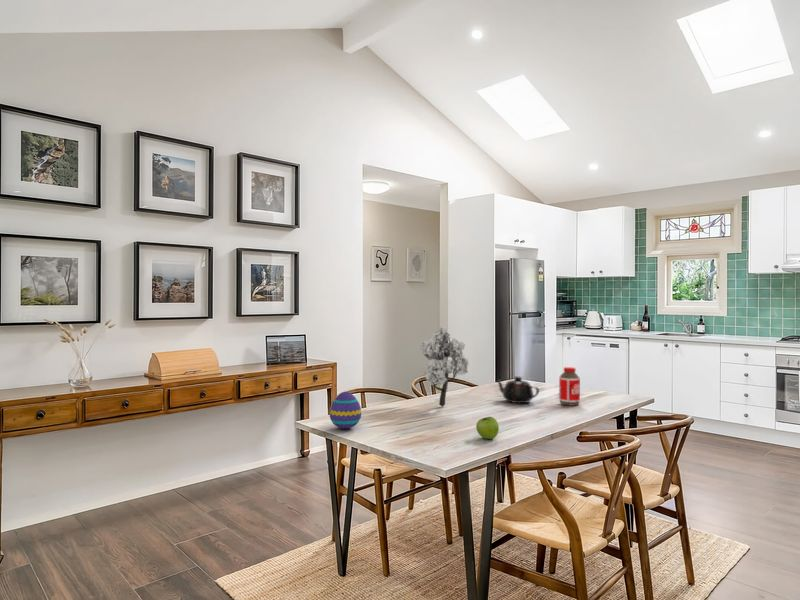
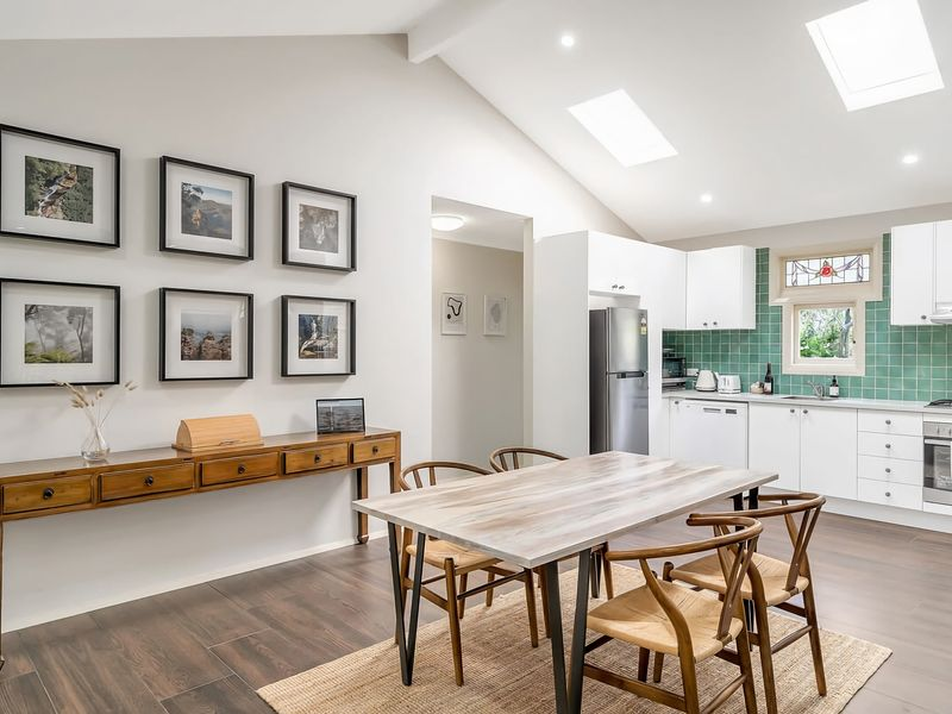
- flower bouquet (440, 366)
- fruit (487, 427)
- teapot (516, 388)
- decorative egg (345, 410)
- bottle (569, 385)
